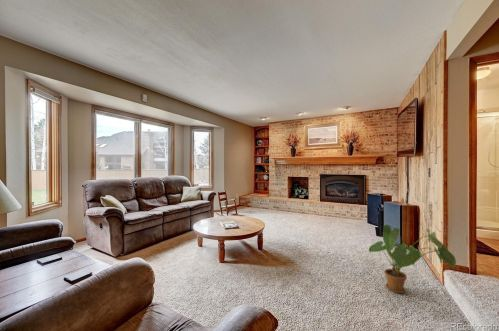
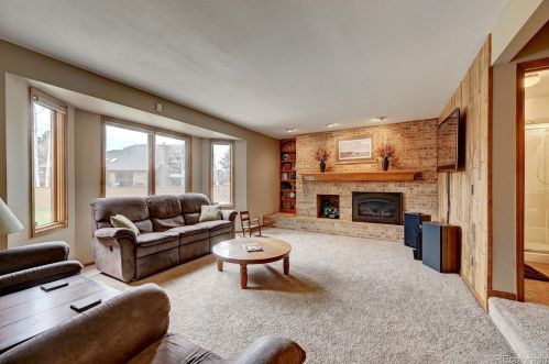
- house plant (406, 260)
